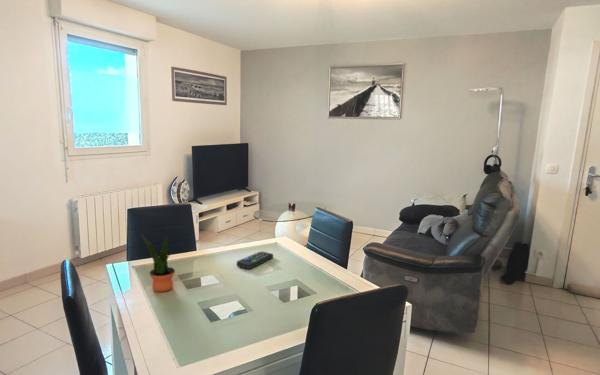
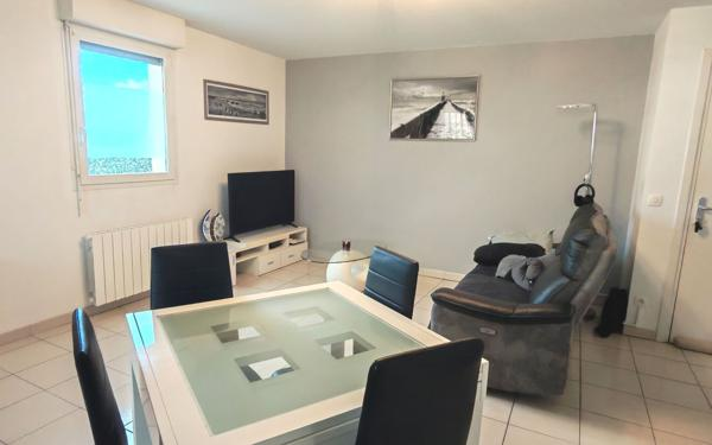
- potted plant (156, 261)
- remote control (255, 259)
